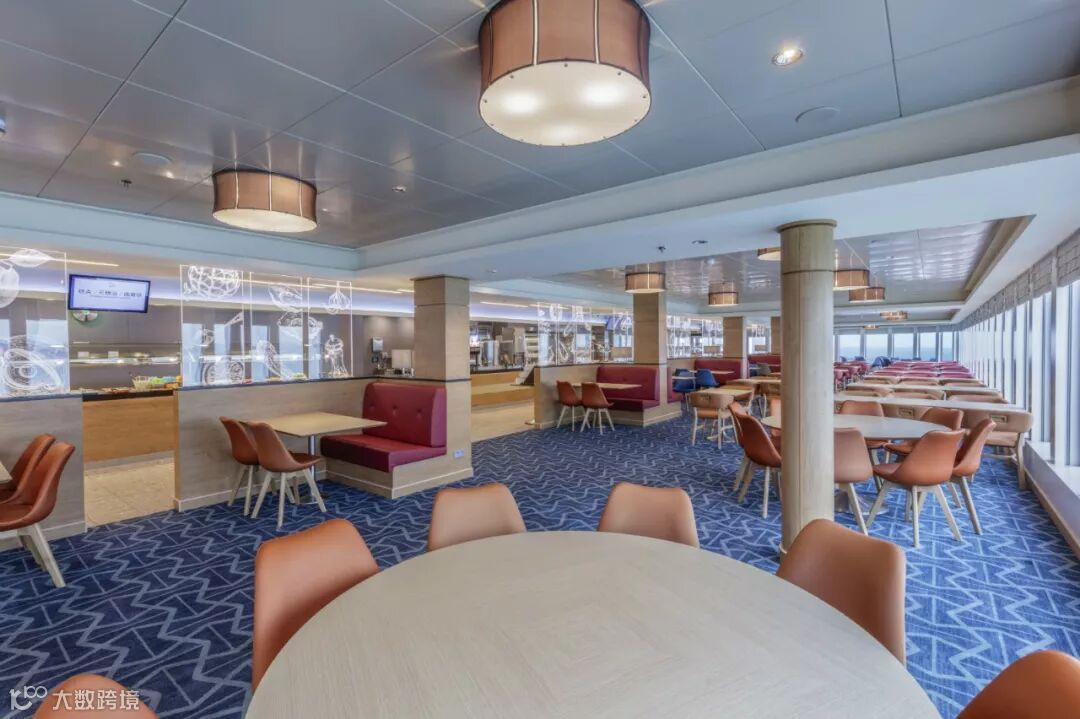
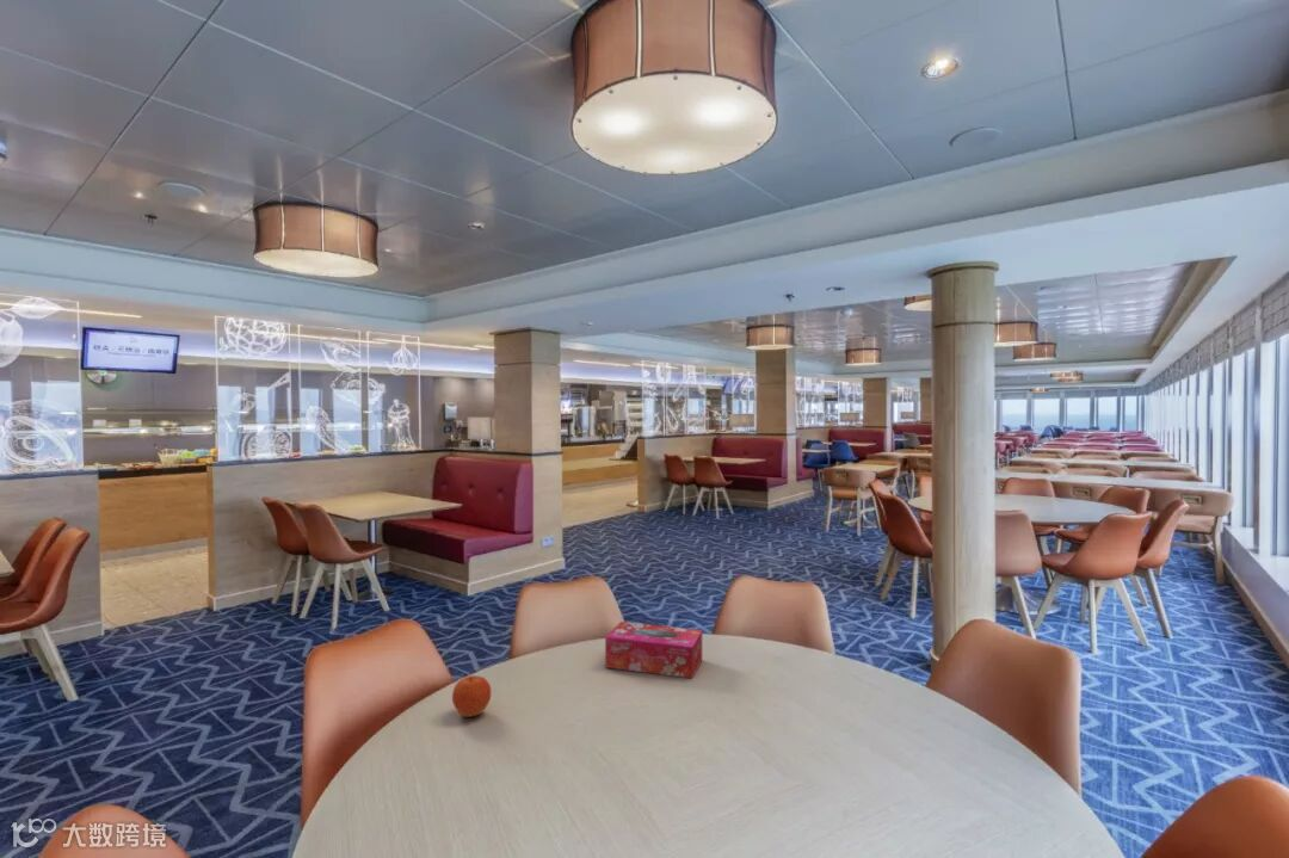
+ tissue box (654, 648)
+ fruit (471, 695)
